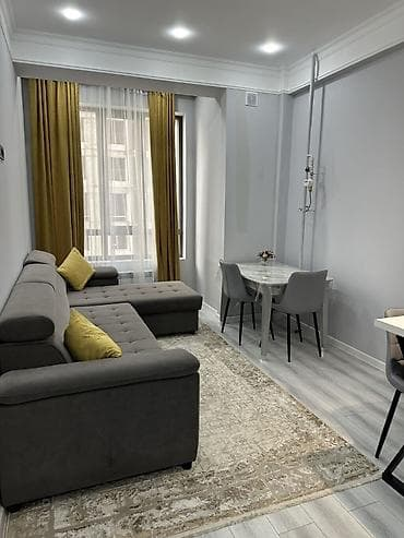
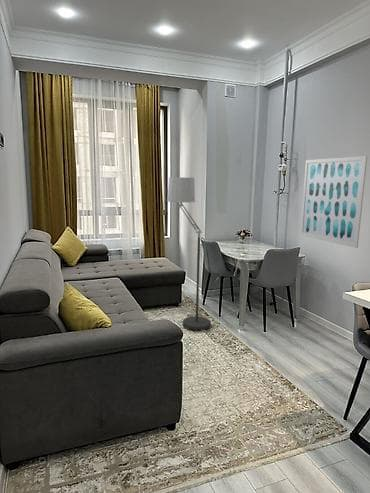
+ wall art (329, 200)
+ floor lamp (197, 250)
